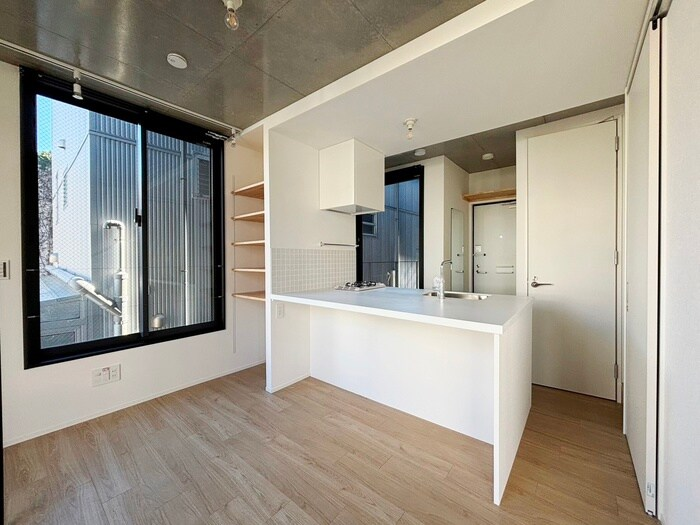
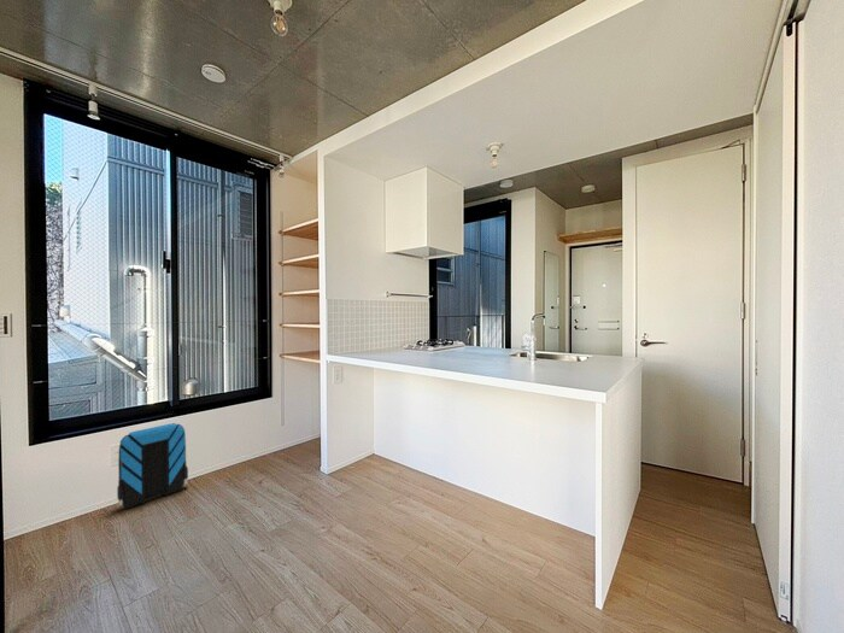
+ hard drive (154, 463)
